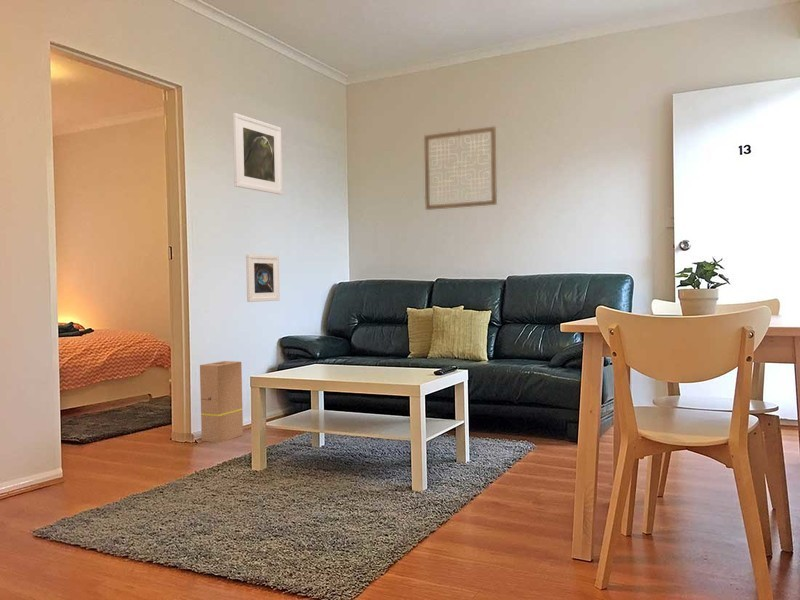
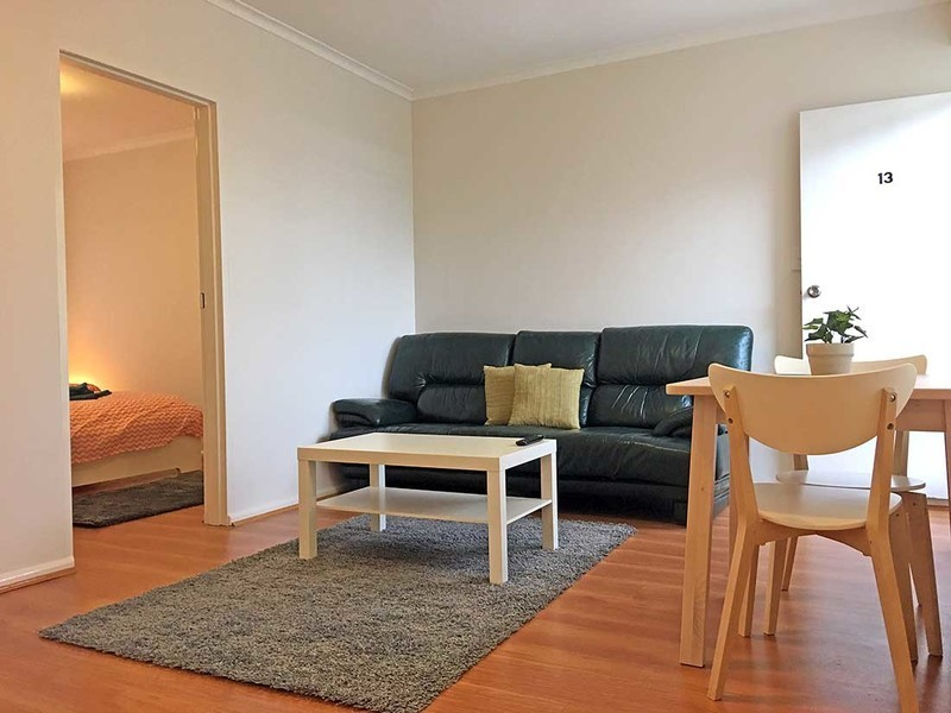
- wall art (458, 167)
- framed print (258, 155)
- cardboard box (221, 400)
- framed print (263, 278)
